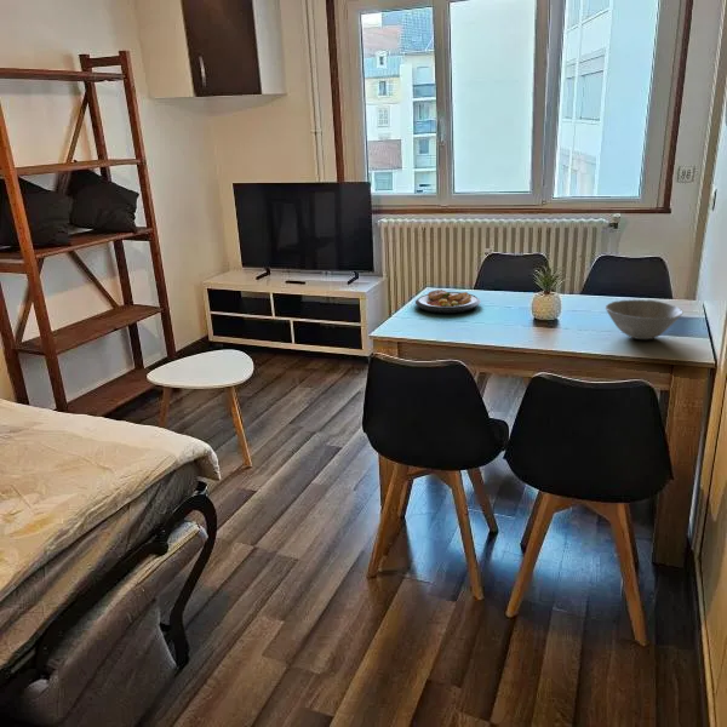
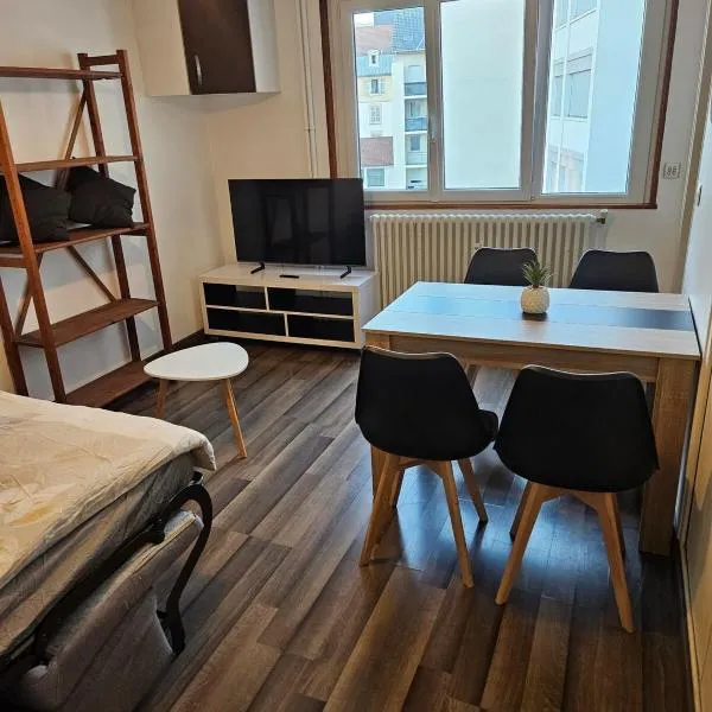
- plate (447, 299)
- bowl (641, 322)
